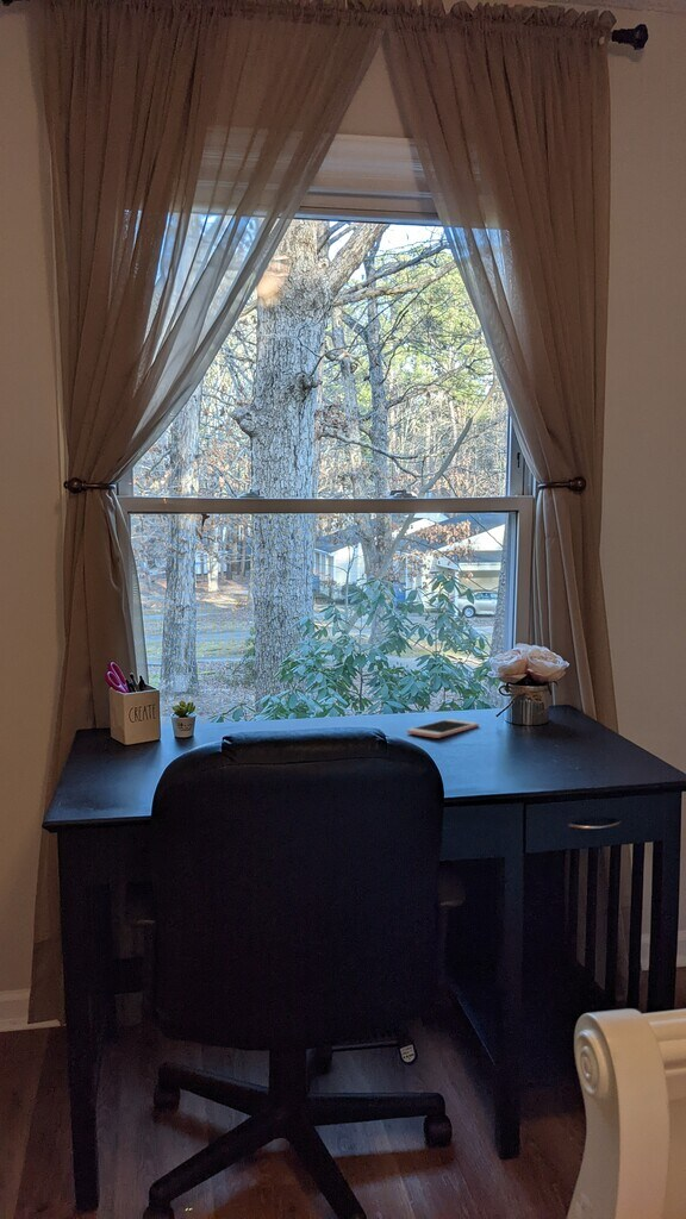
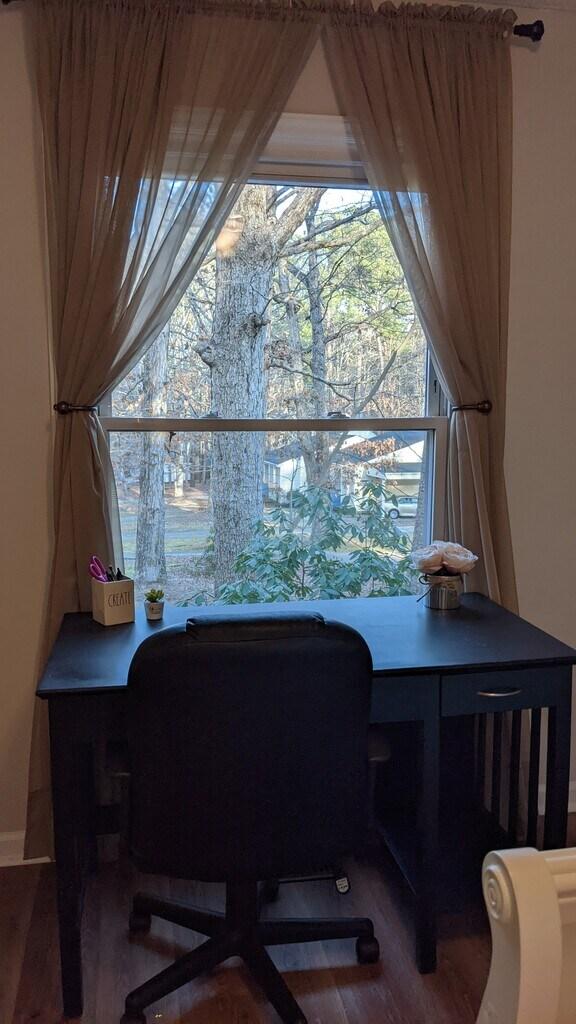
- cell phone (443, 727)
